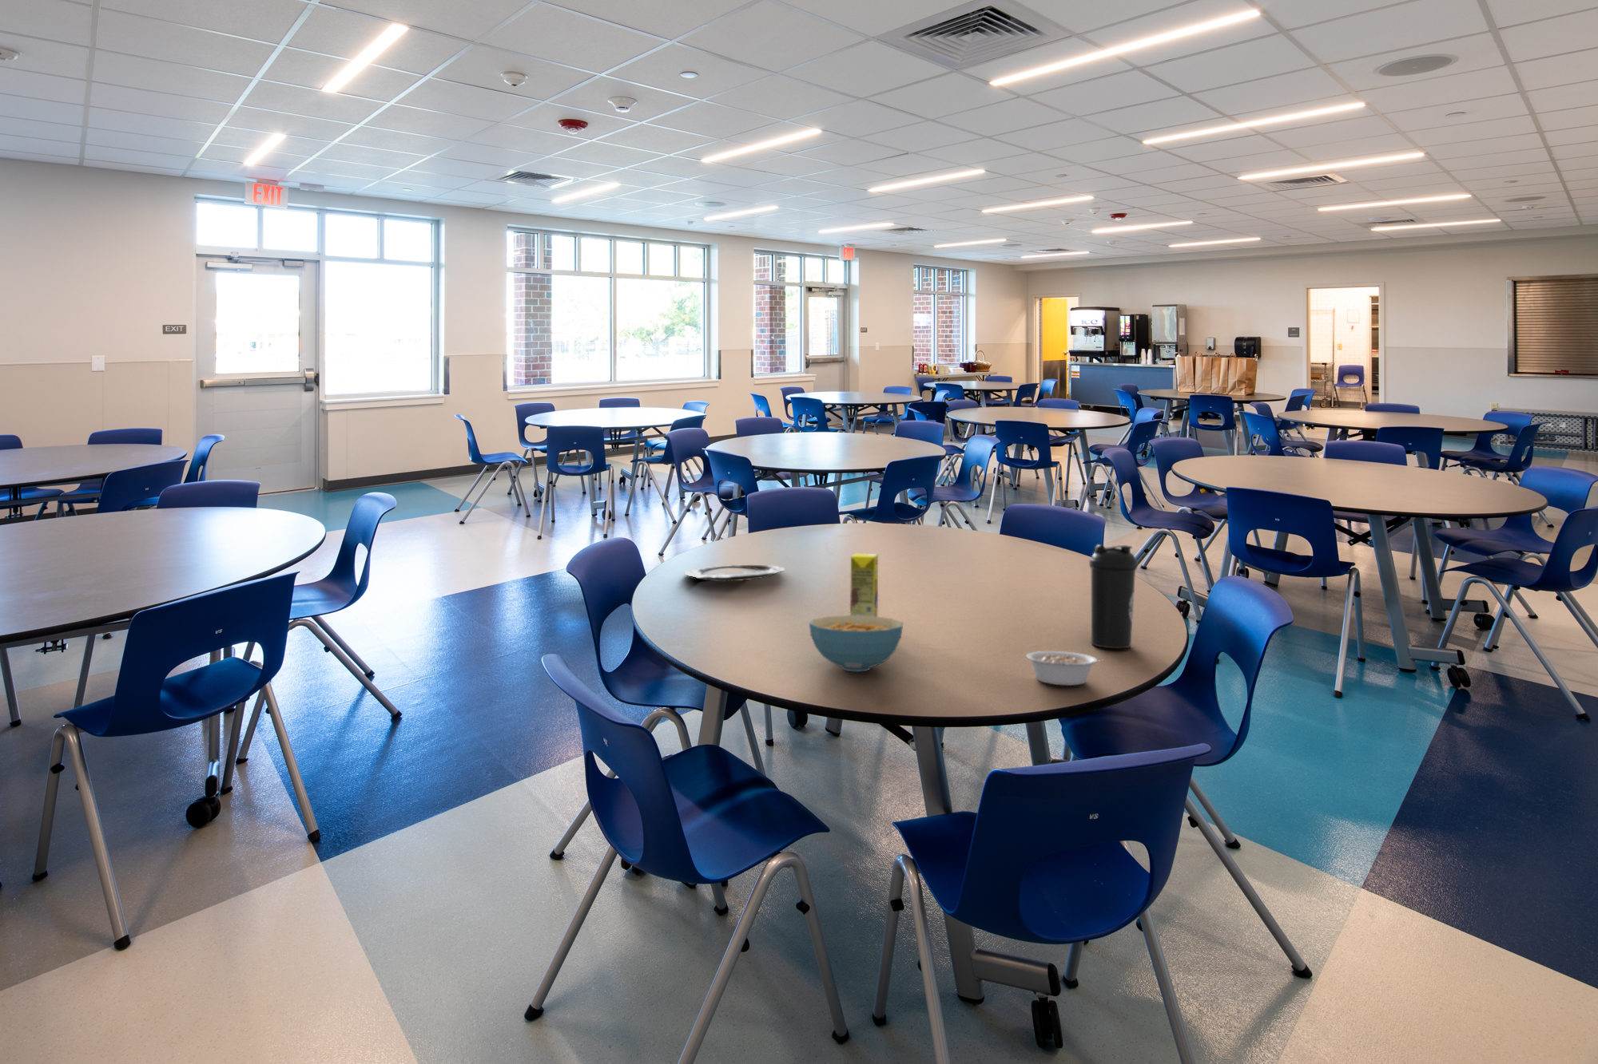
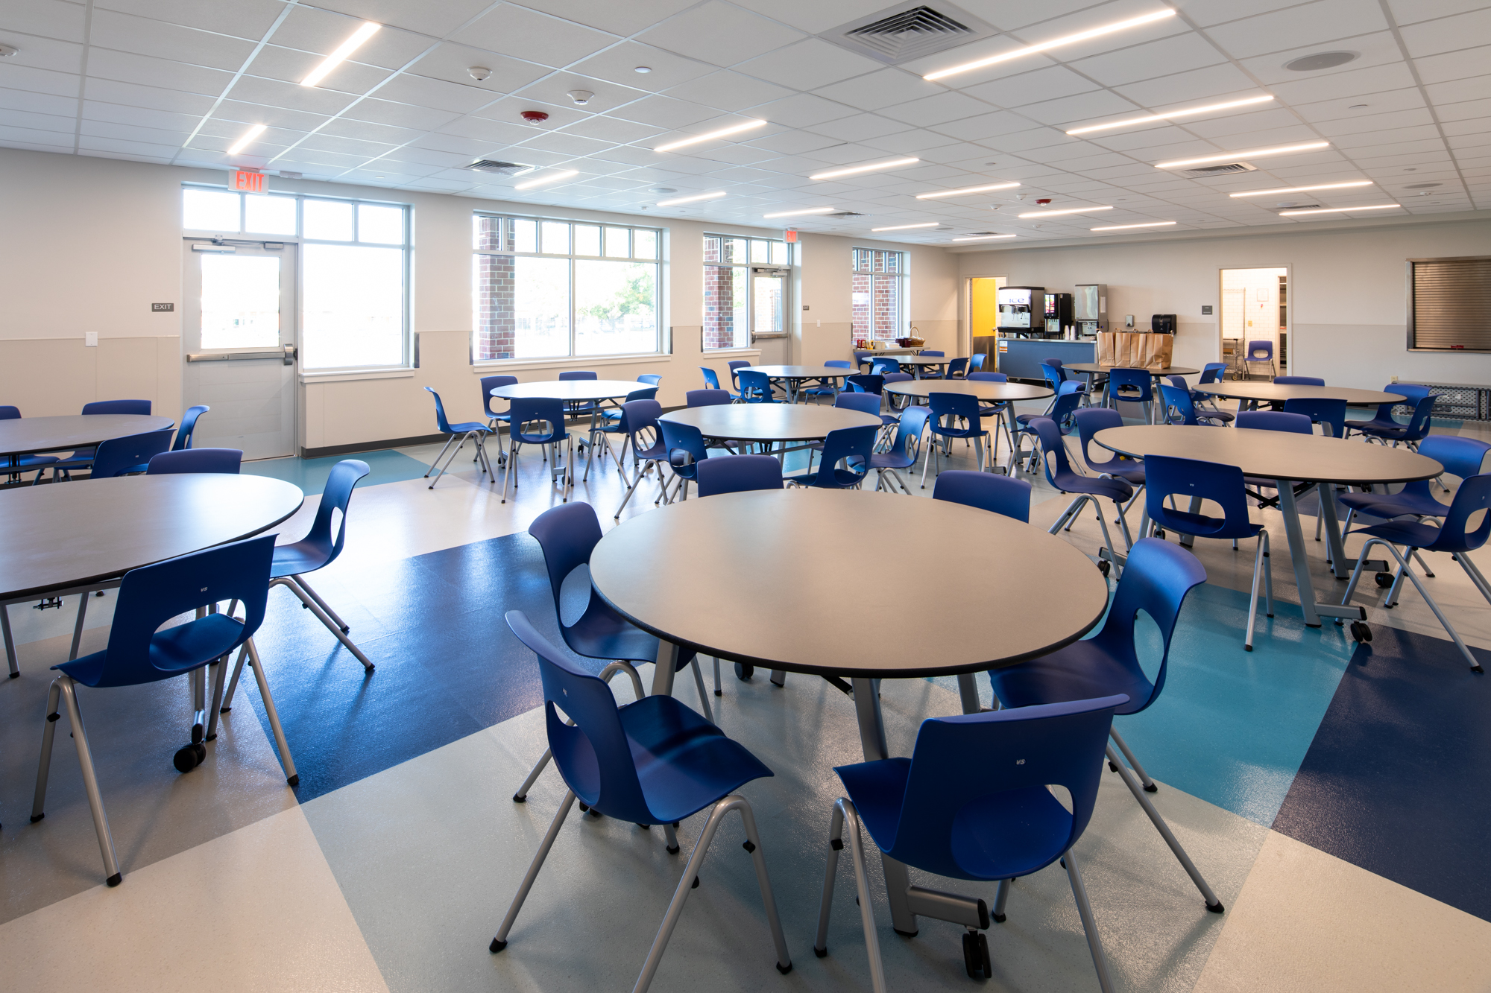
- water bottle (1112, 595)
- legume (1063, 666)
- cereal bowl (855, 645)
- juice box (864, 593)
- plate (734, 572)
